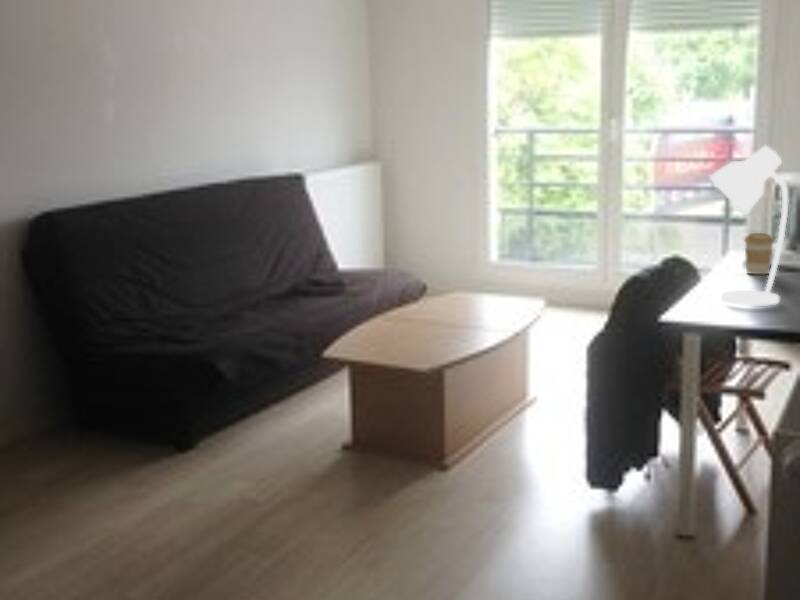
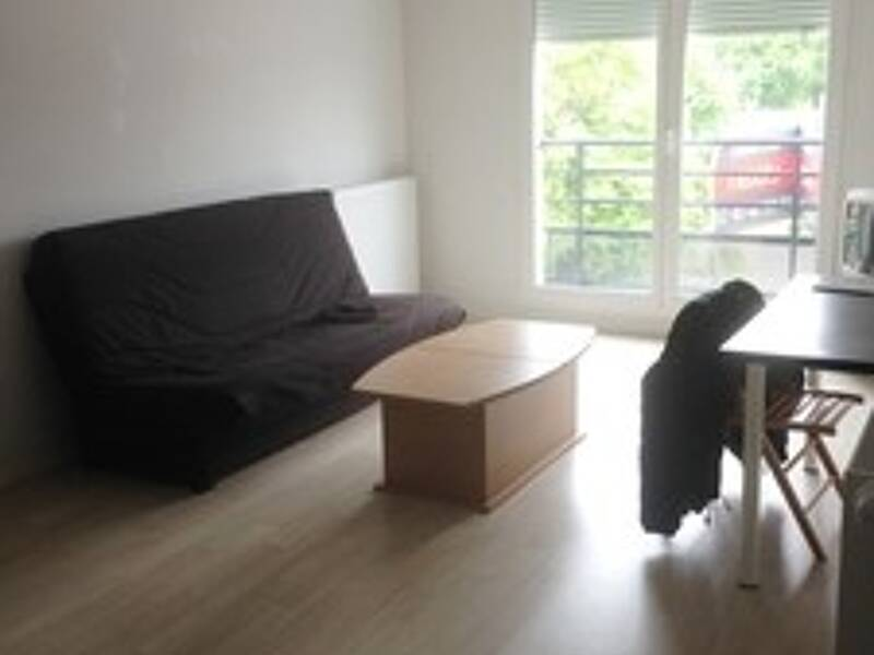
- desk lamp (746, 213)
- coffee cup (758, 253)
